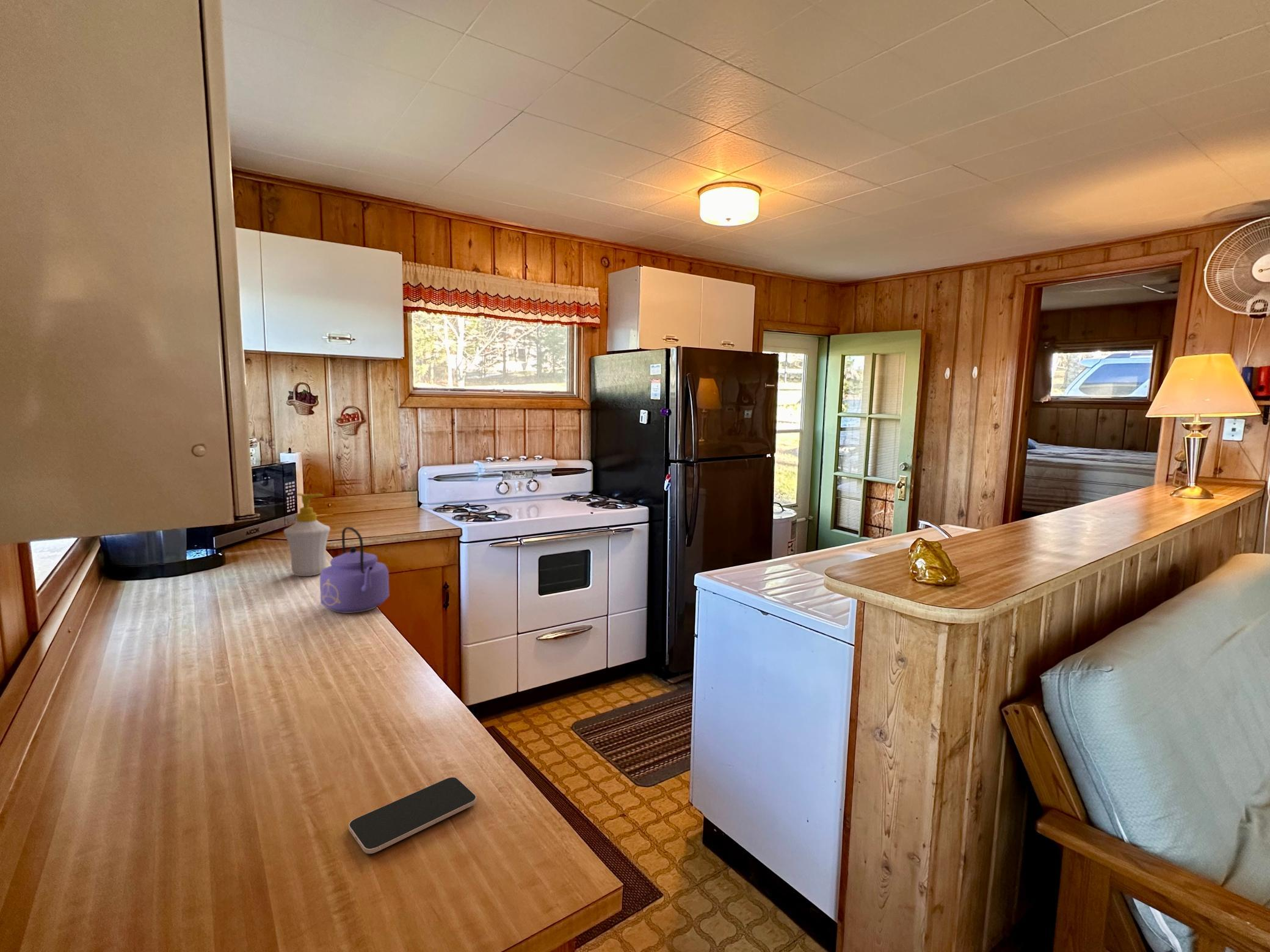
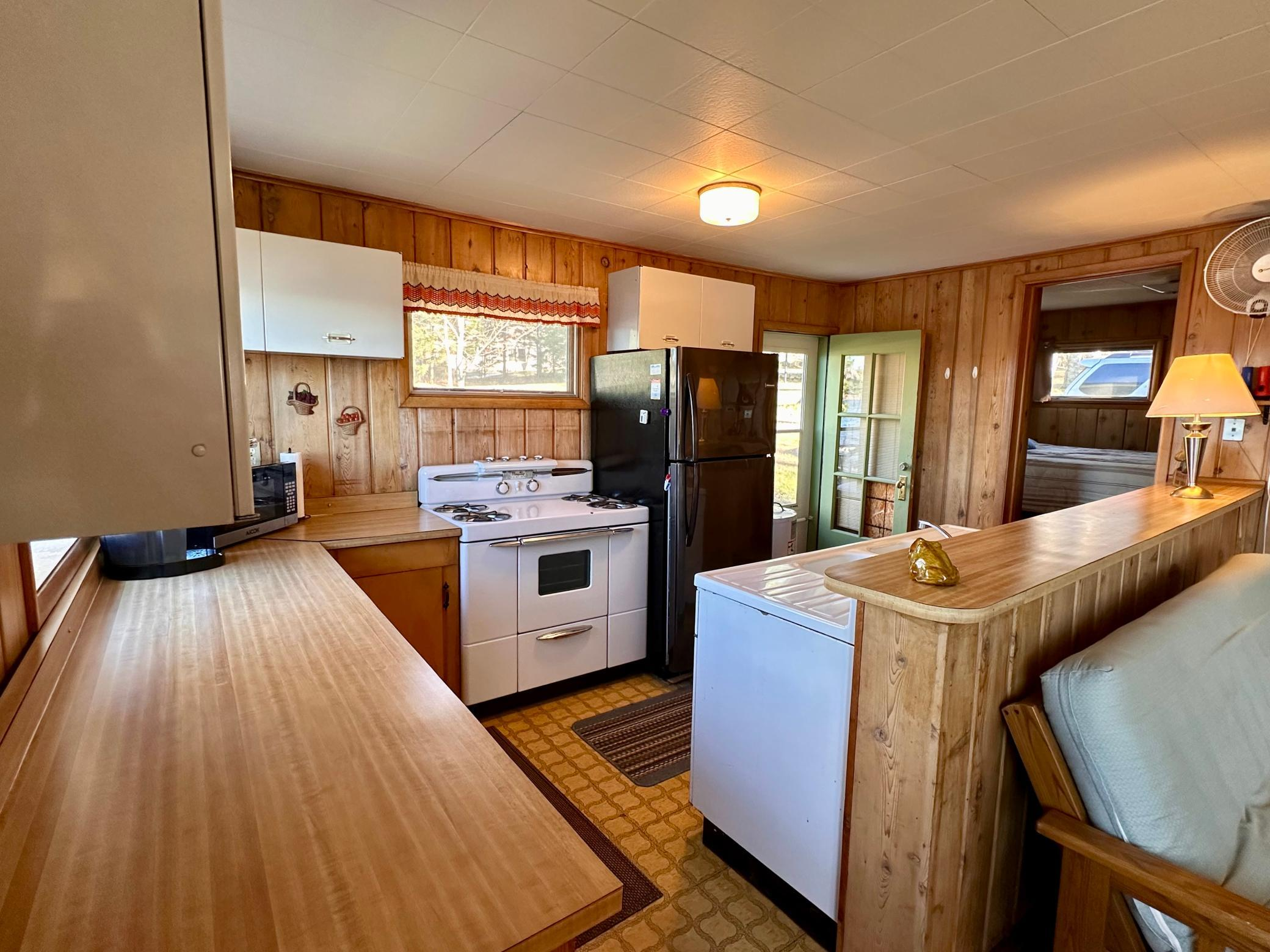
- smartphone (415, 812)
- soap bottle (307, 533)
- kettle (357, 569)
